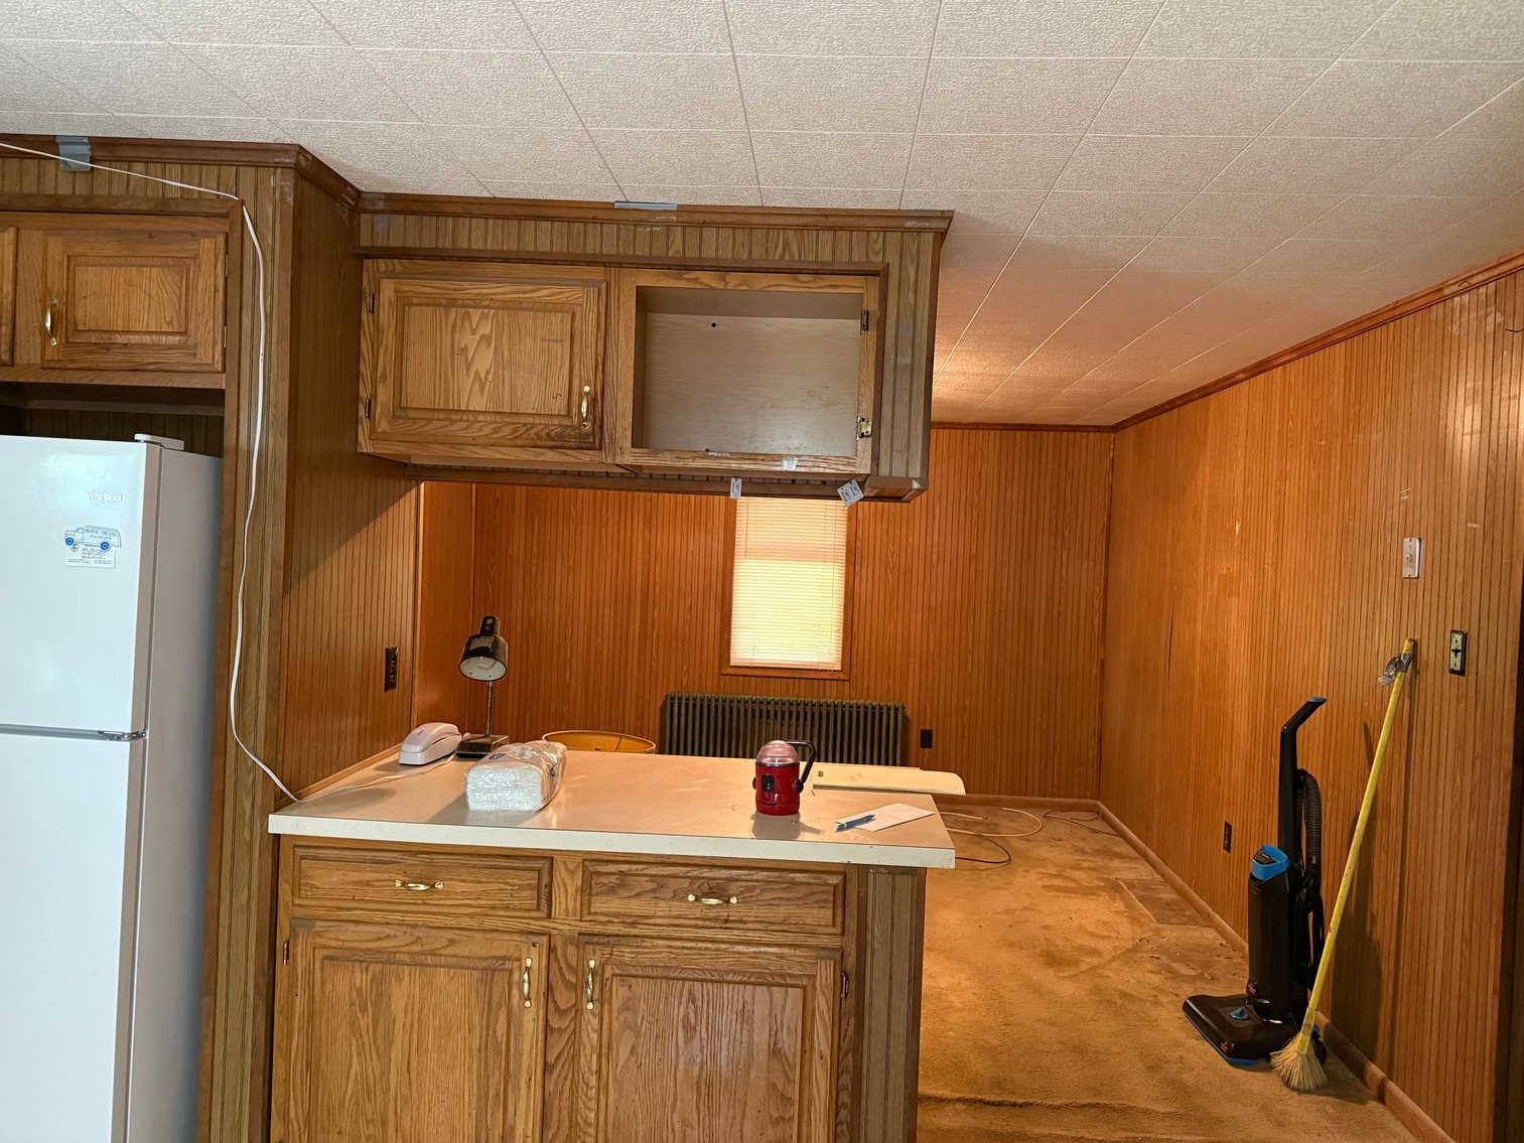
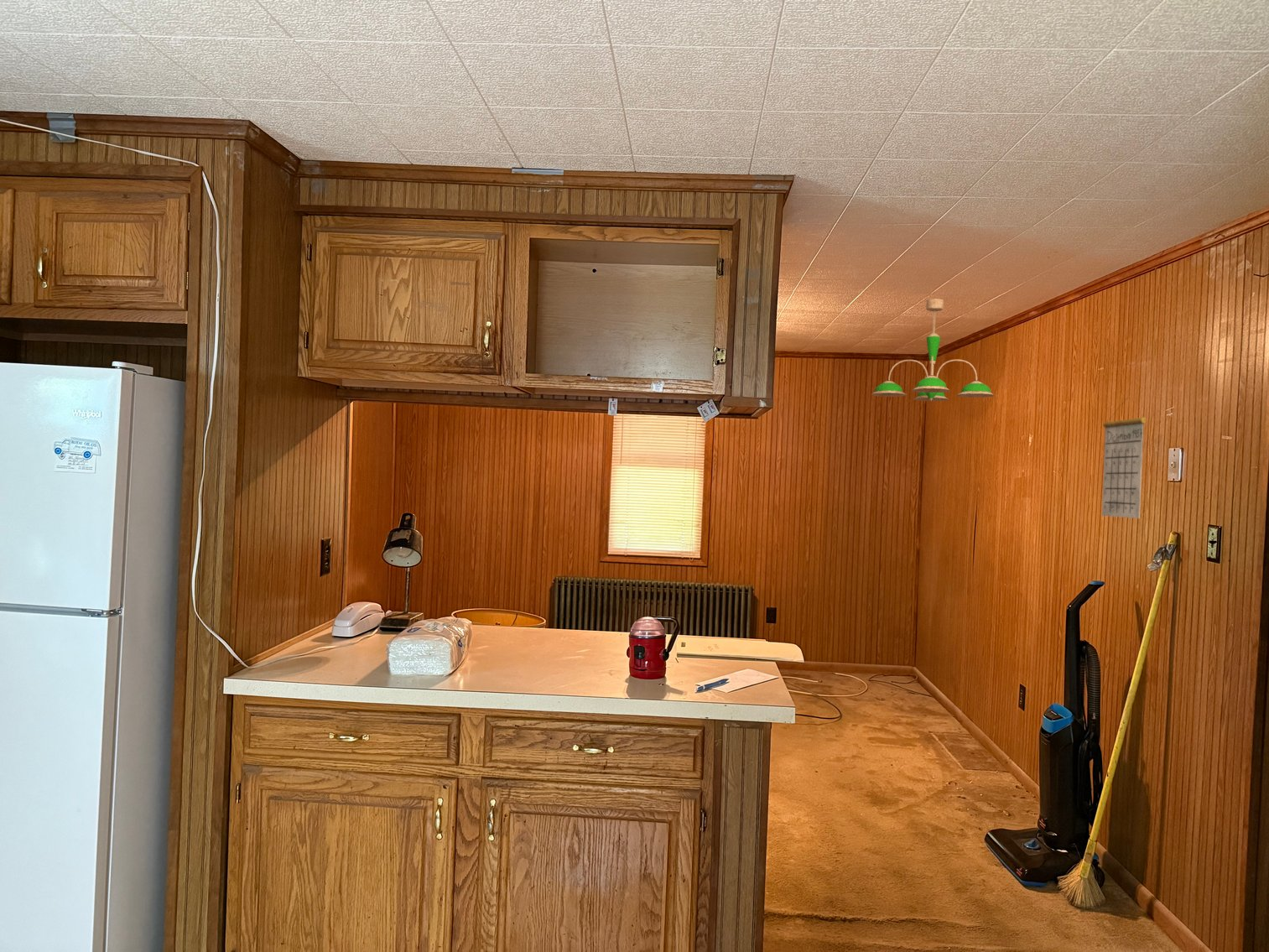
+ ceiling light fixture (933, 351)
+ calendar (1122, 456)
